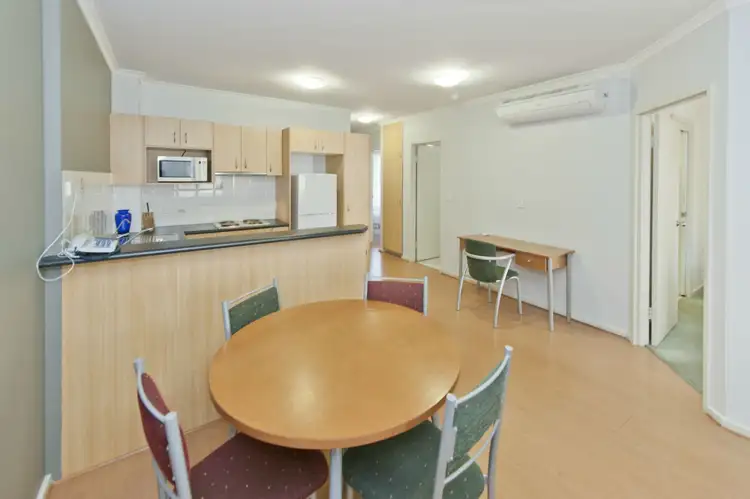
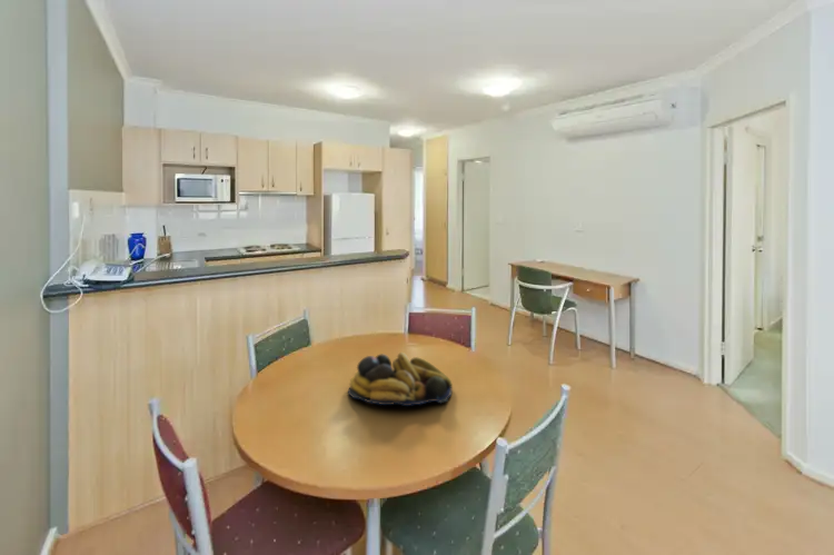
+ fruit bowl (399, 373)
